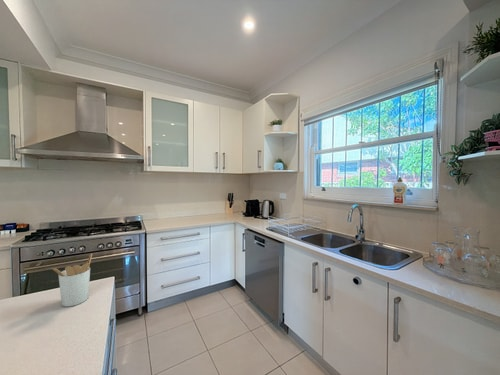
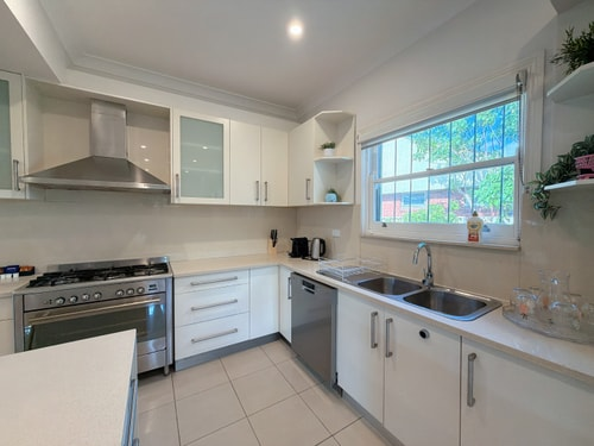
- utensil holder (76, 280)
